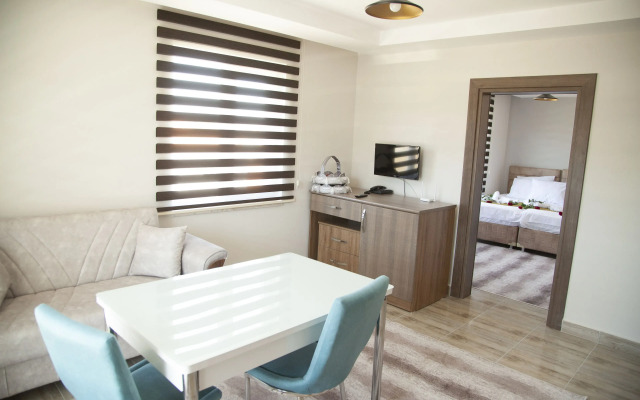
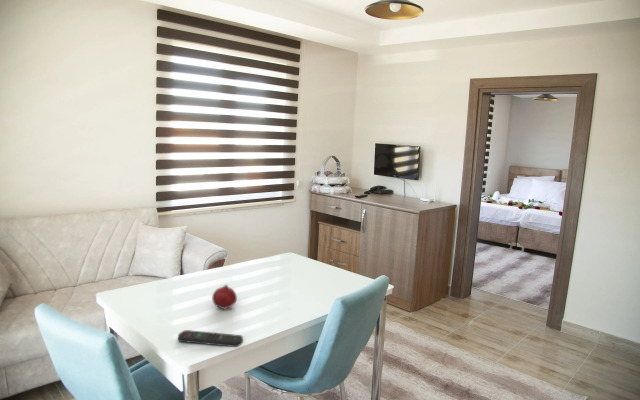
+ fruit (224, 295)
+ remote control (210, 338)
